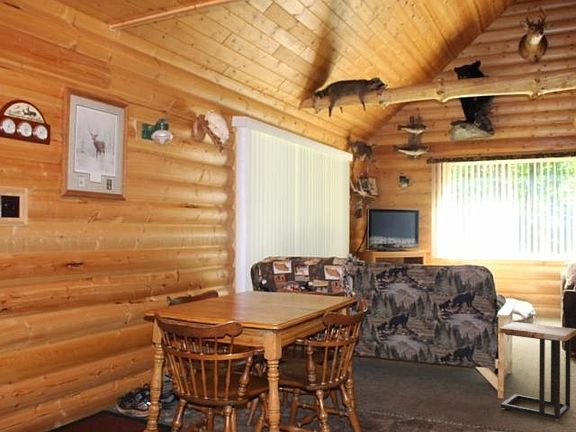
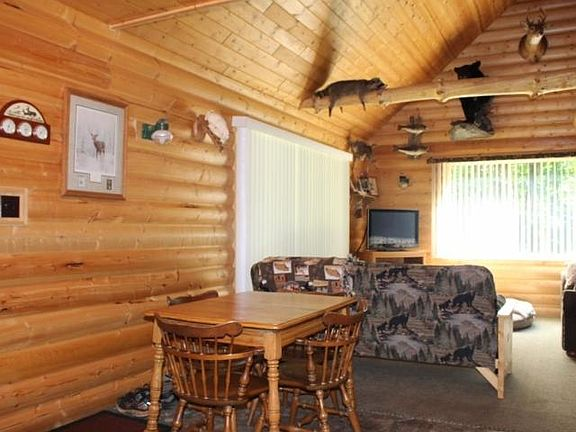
- side table (540, 368)
